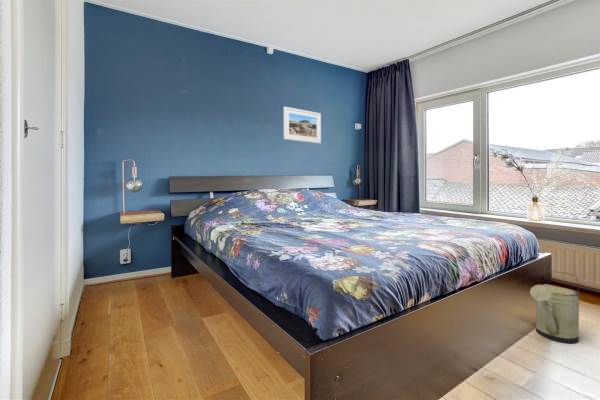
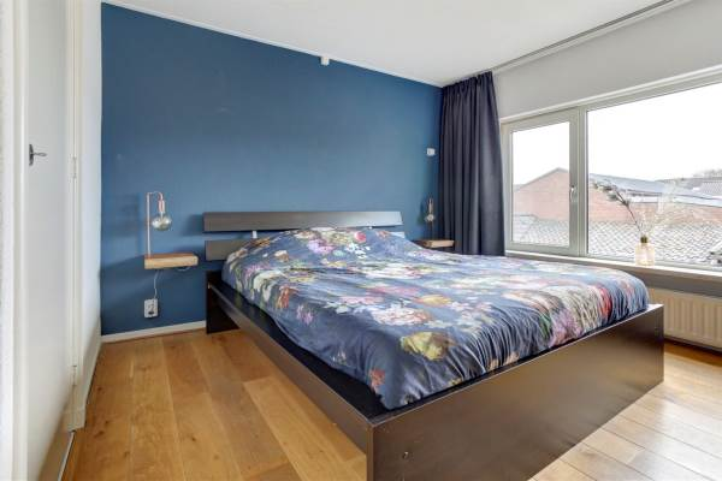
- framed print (302, 125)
- watering can (552, 306)
